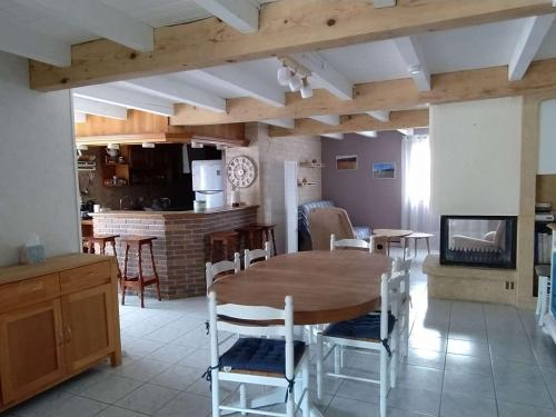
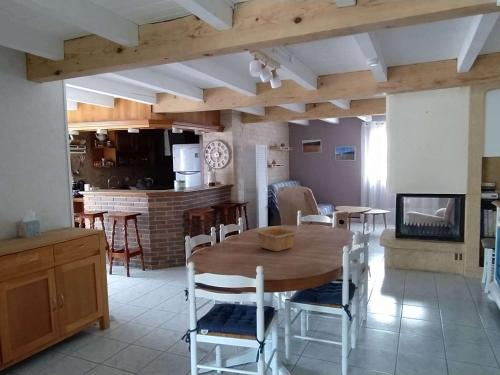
+ serving bowl (276, 239)
